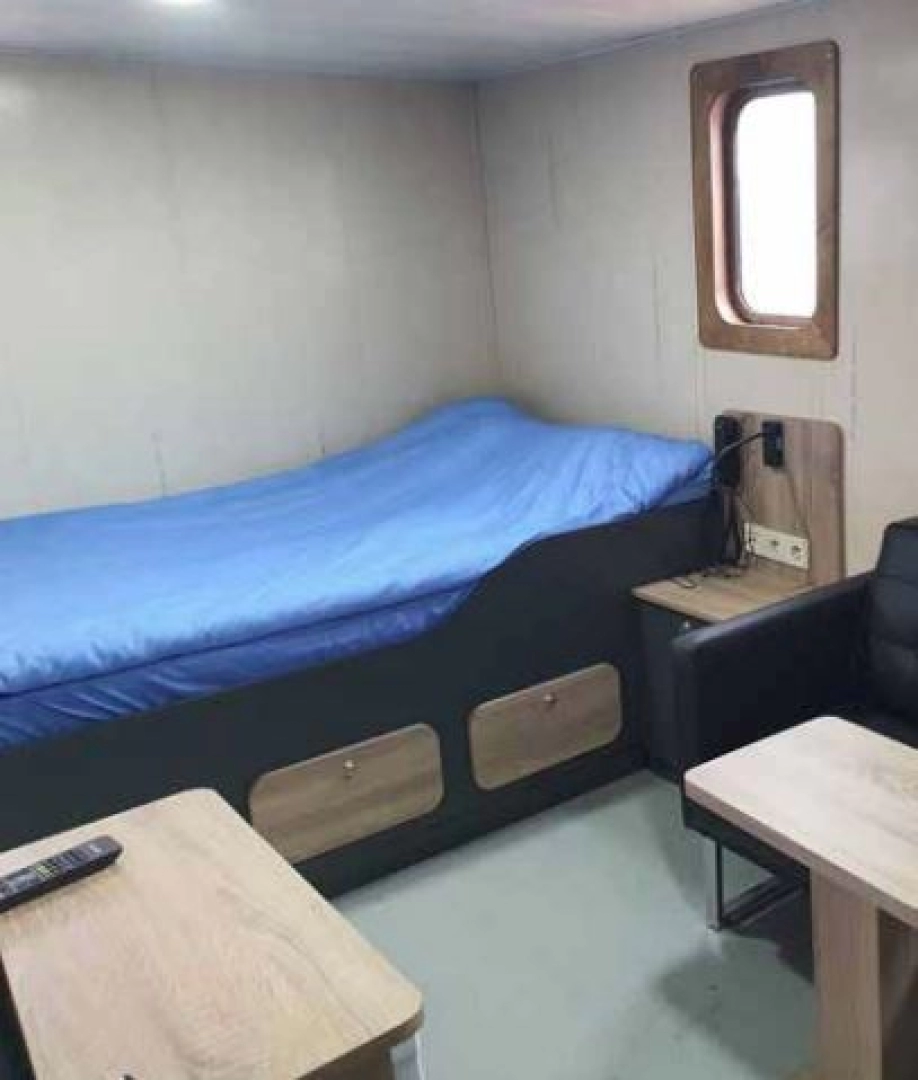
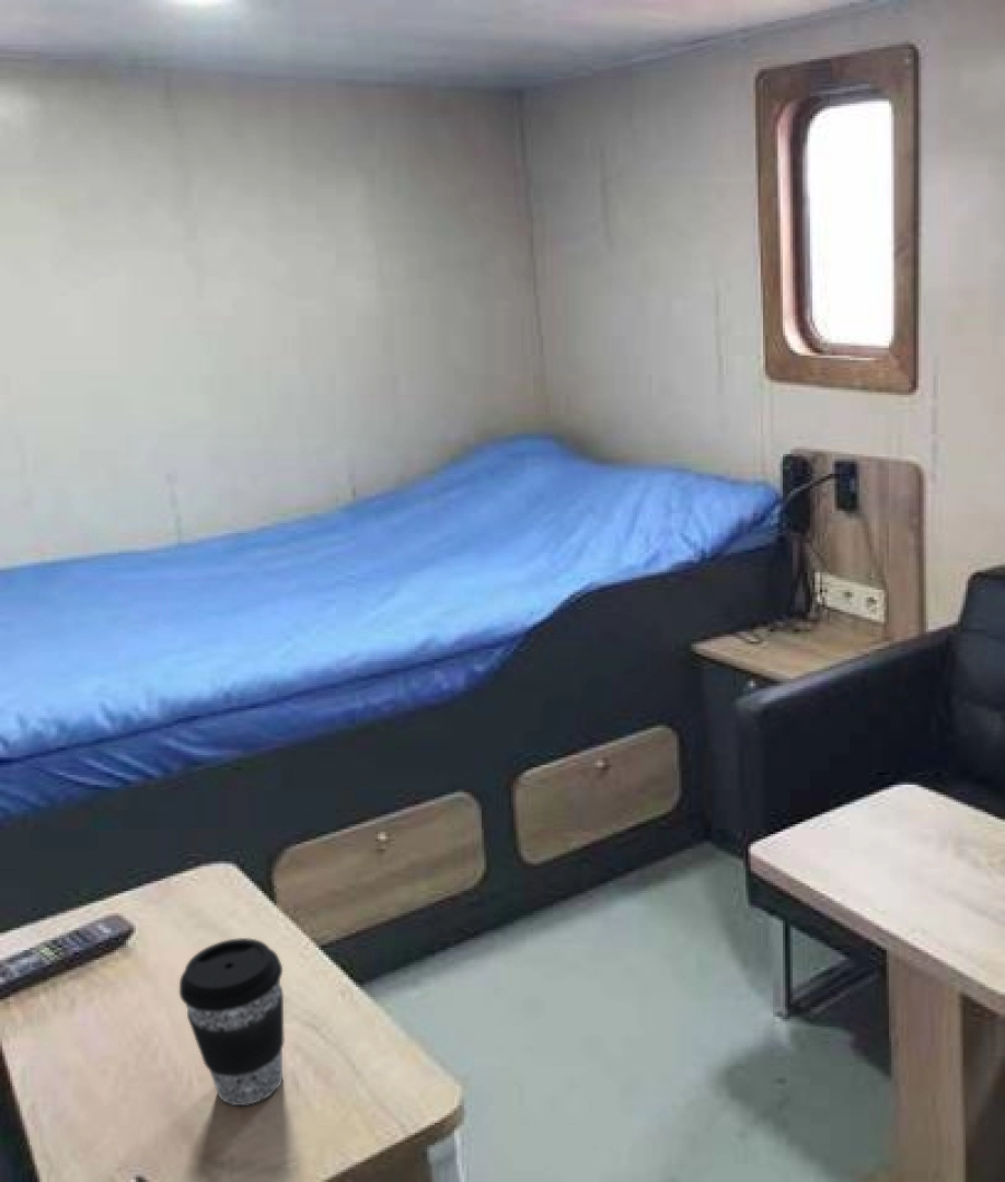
+ coffee cup (239, 1023)
